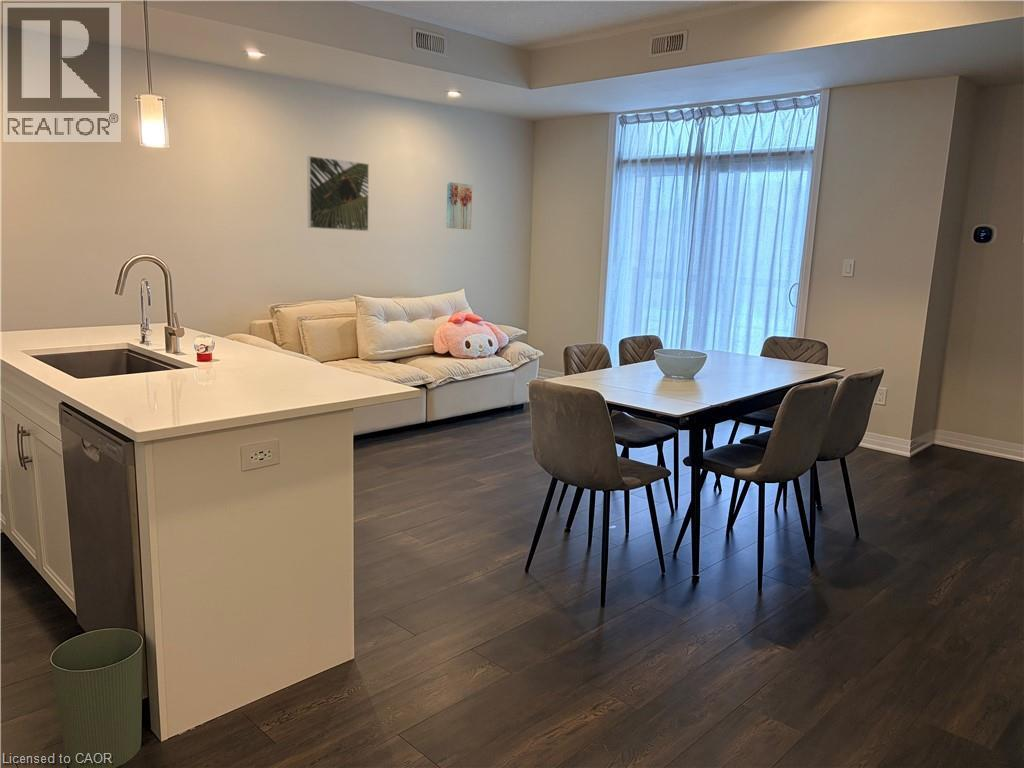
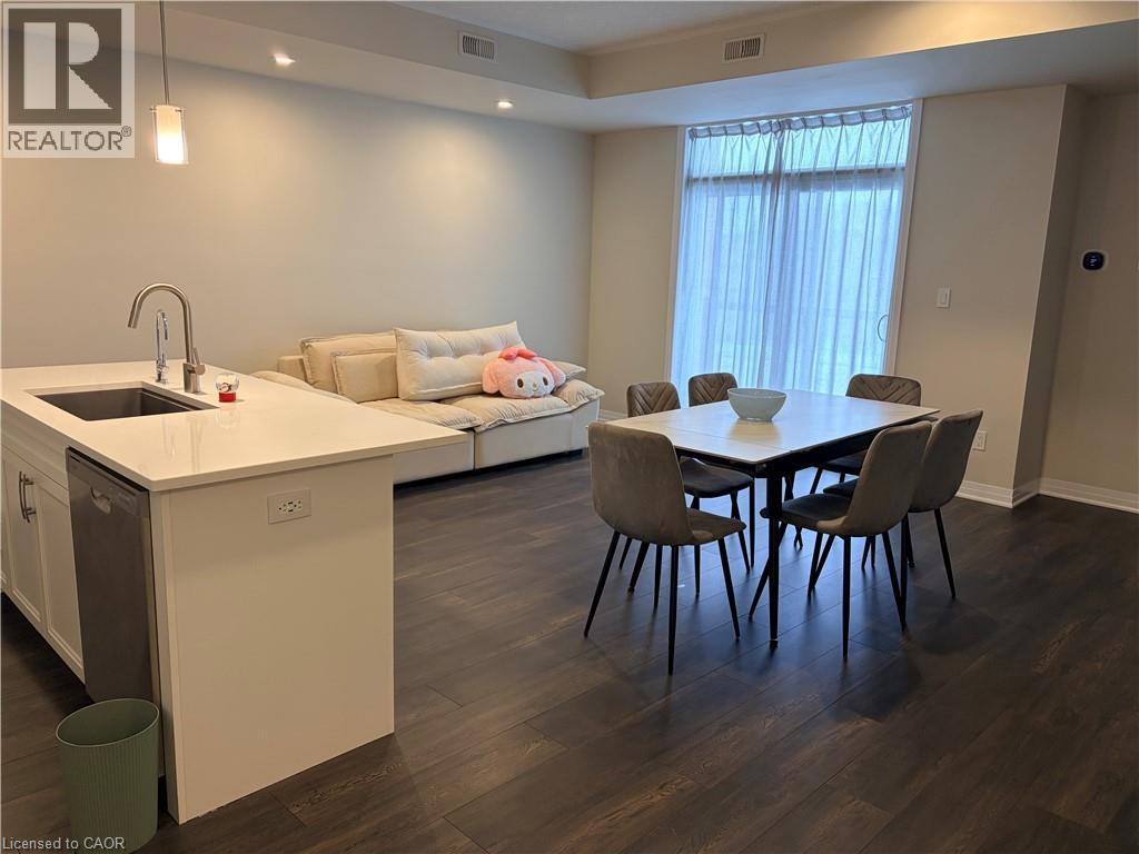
- wall art (459, 206)
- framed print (339, 195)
